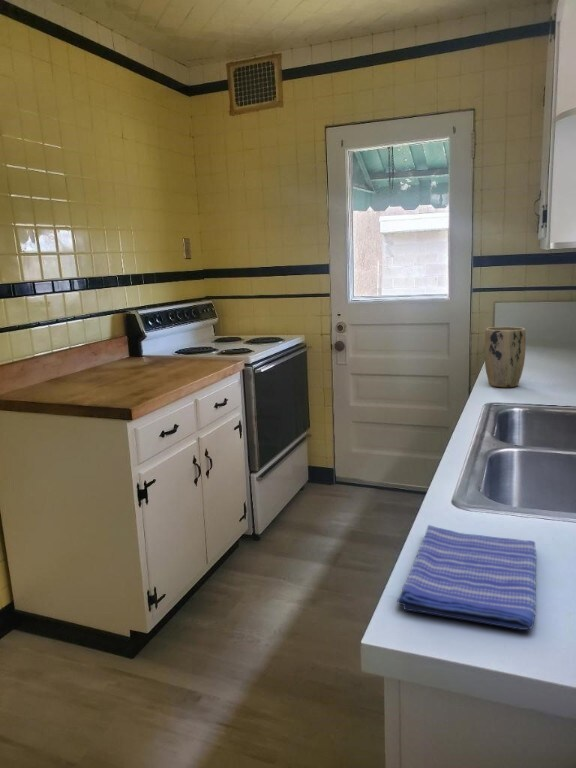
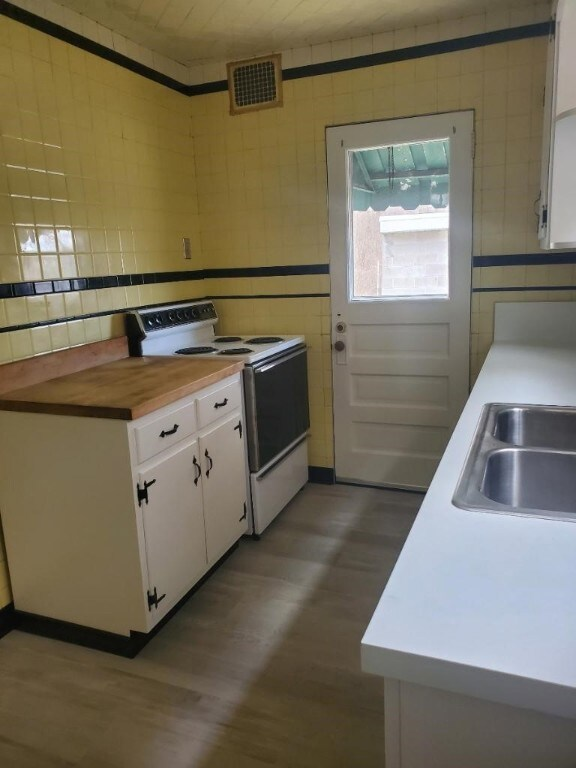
- plant pot (504, 356)
- dish towel (471, 569)
